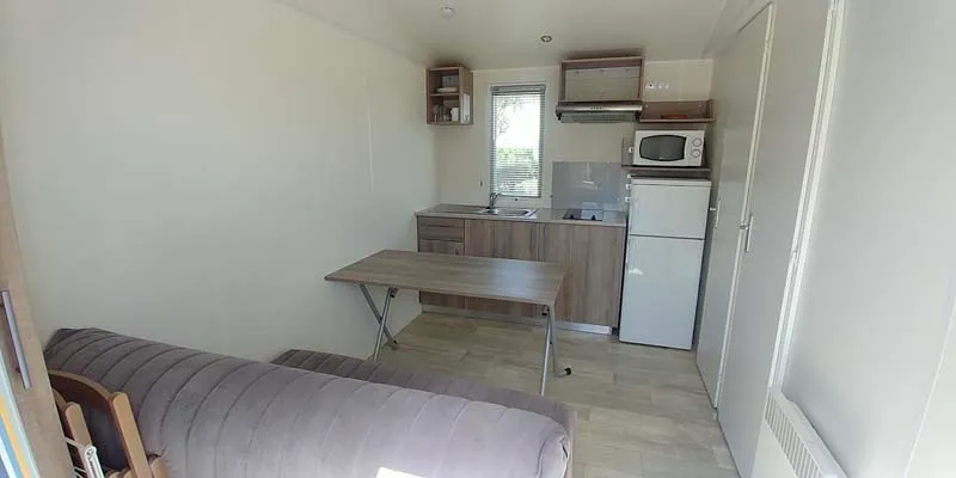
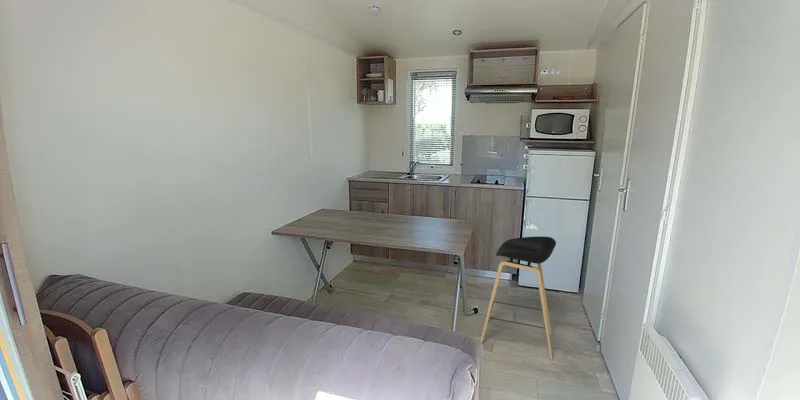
+ stool (517, 305)
